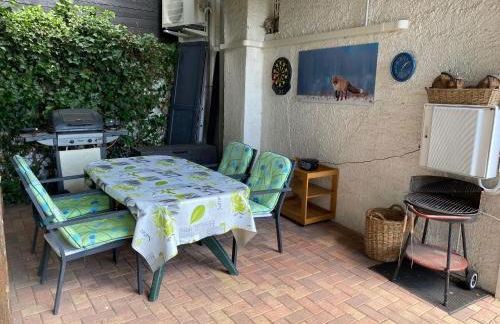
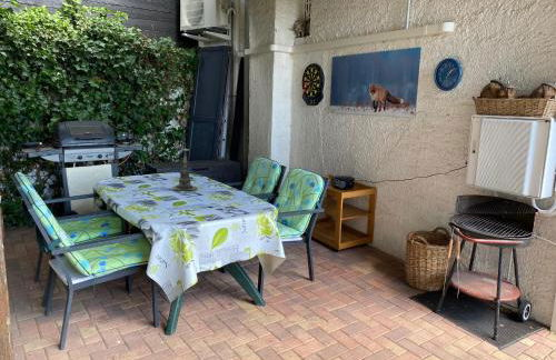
+ candle holder (185, 164)
